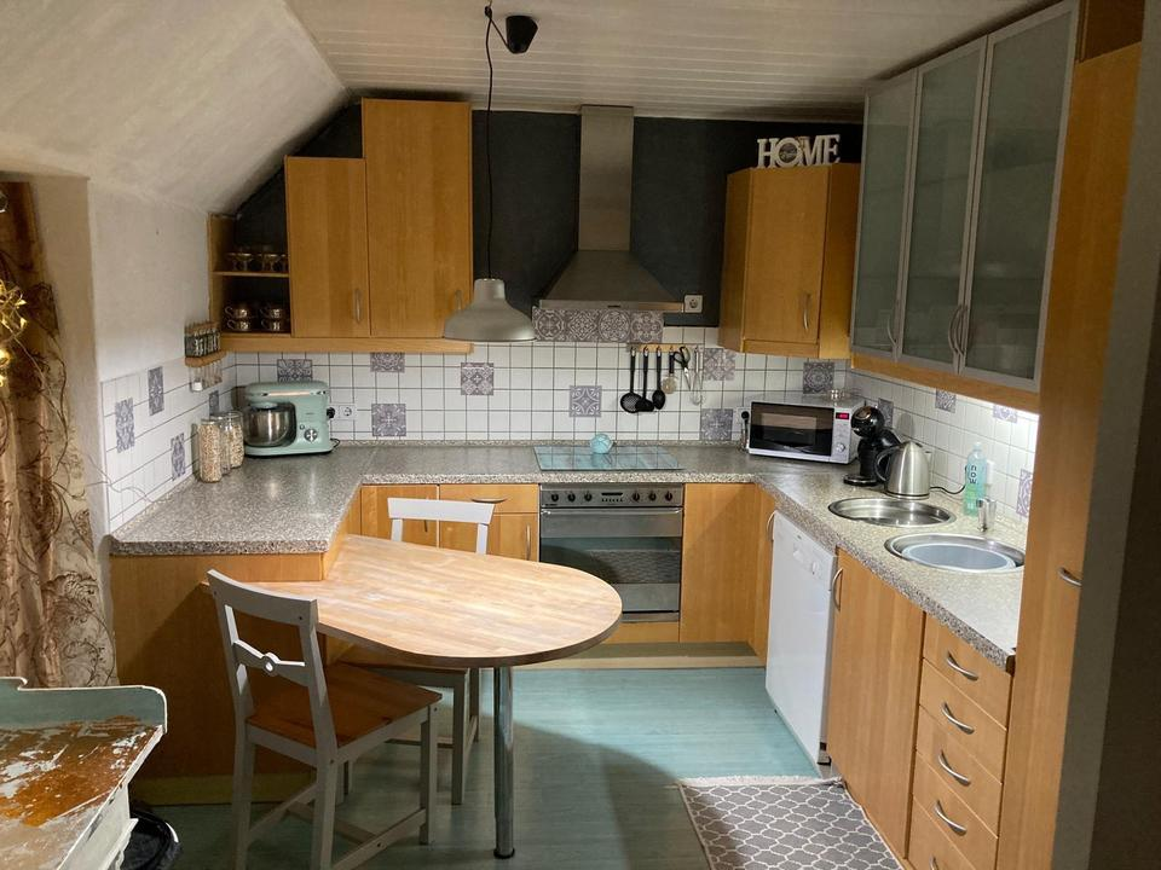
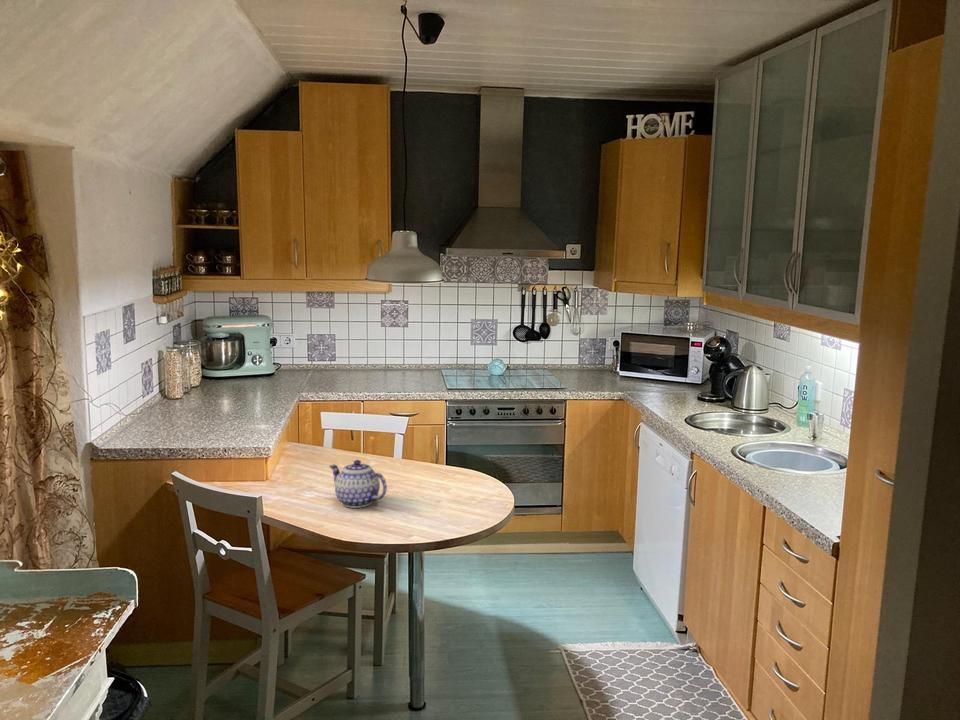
+ teapot (357, 481)
